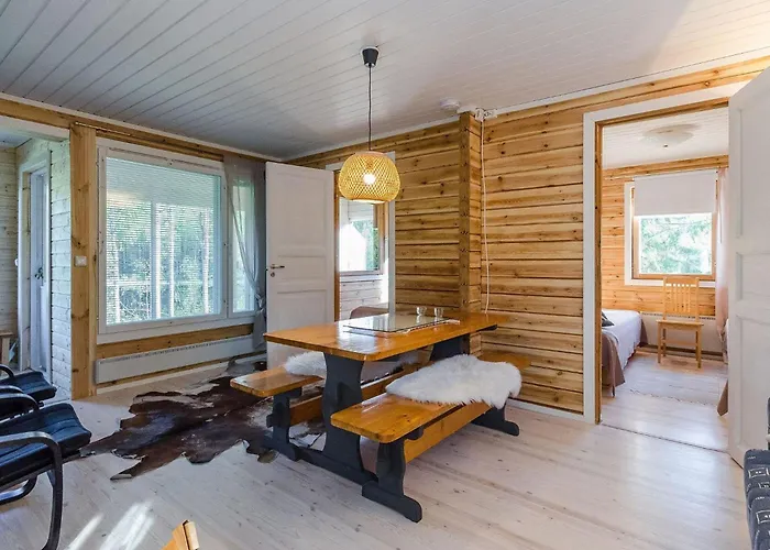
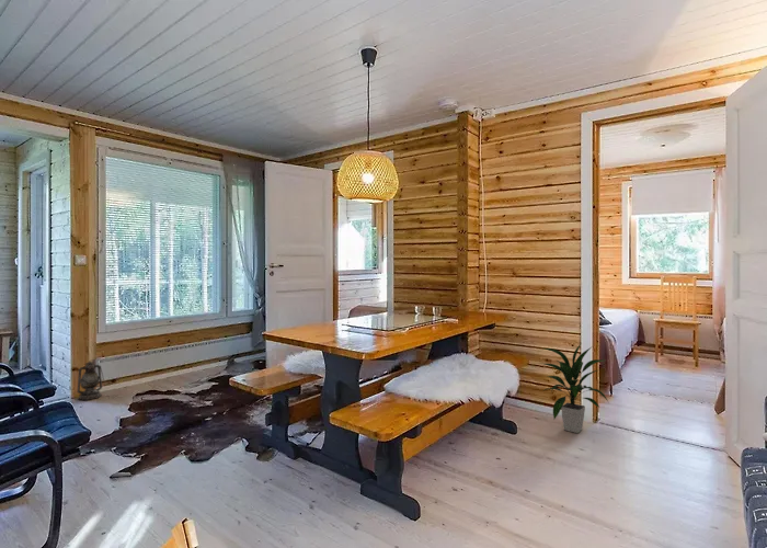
+ lantern (90, 378)
+ indoor plant (570, 386)
